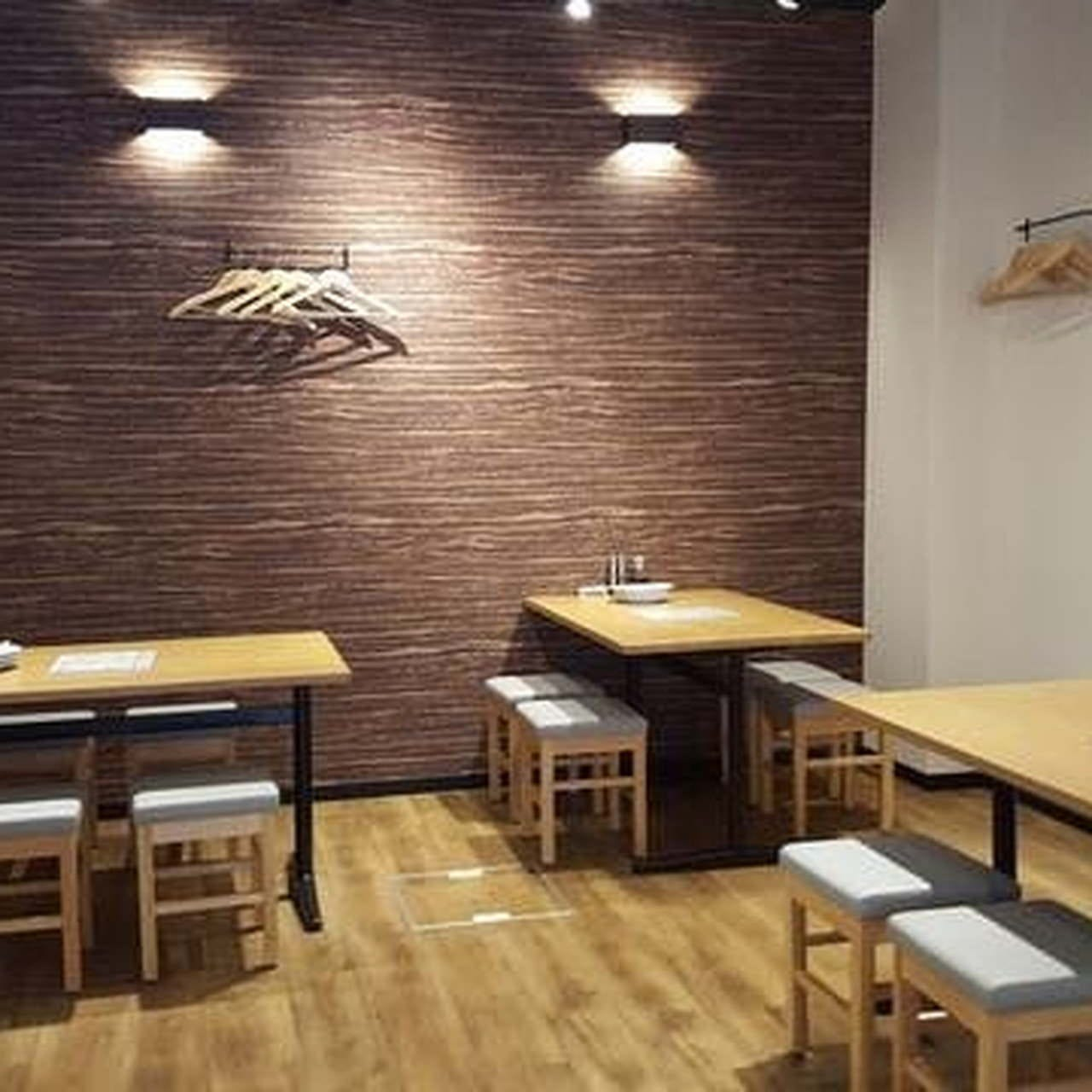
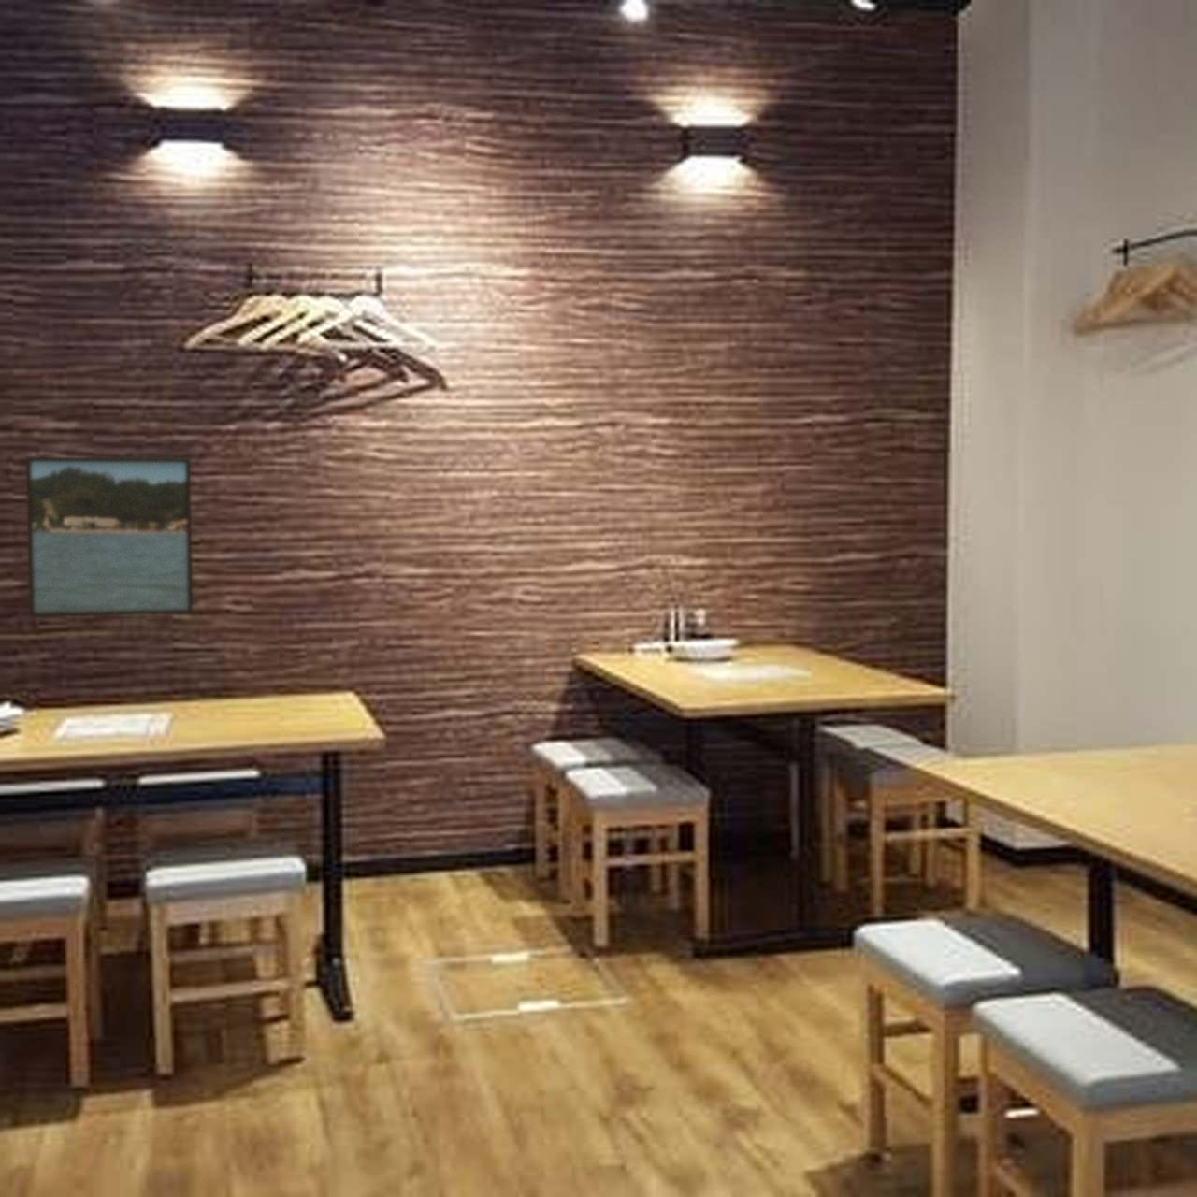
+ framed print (111, 536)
